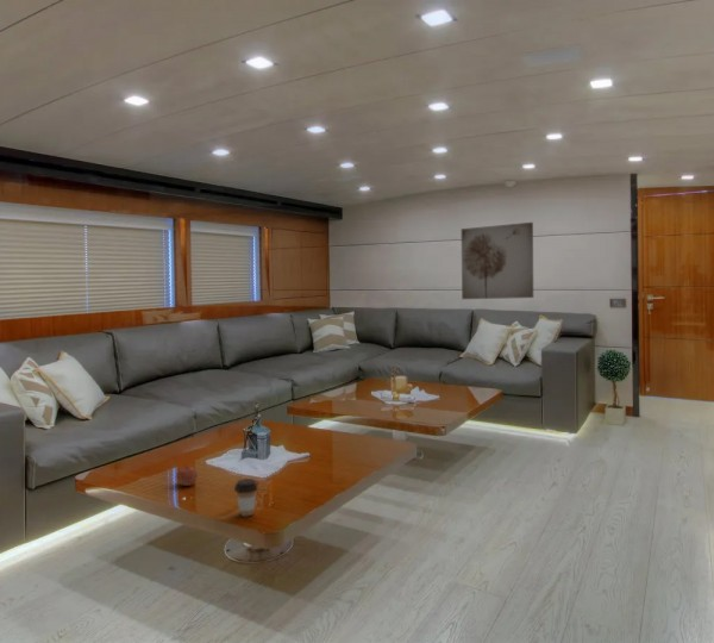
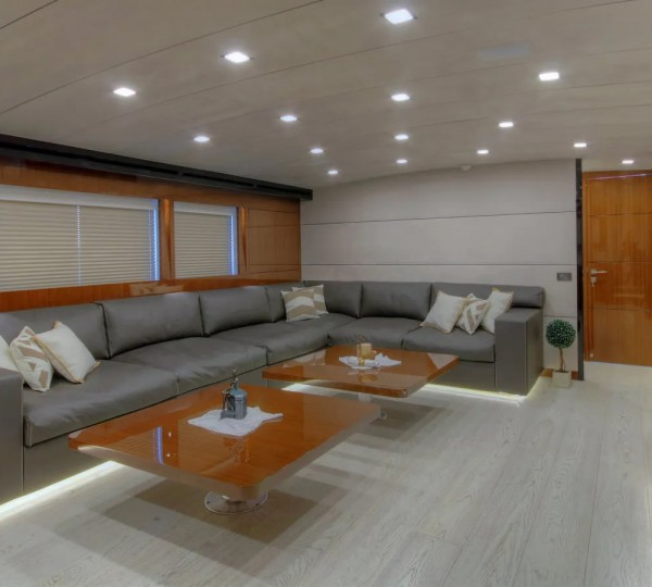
- coffee cup (246, 498)
- wall art (496, 262)
- apple (187, 475)
